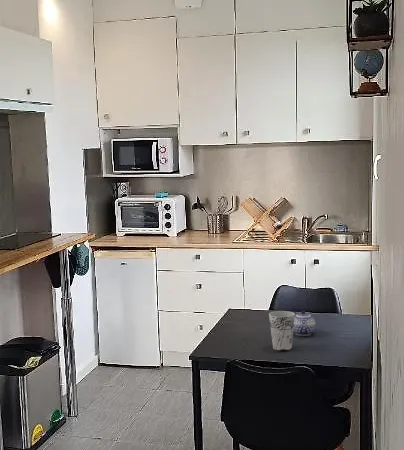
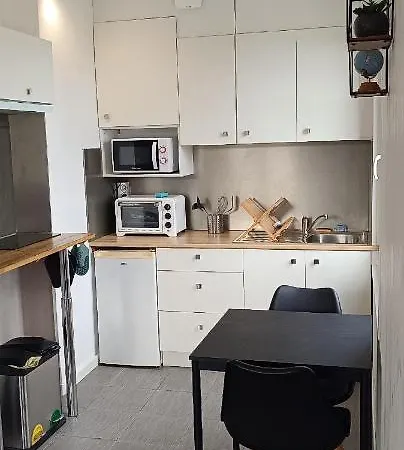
- teapot (303, 322)
- cup (282, 331)
